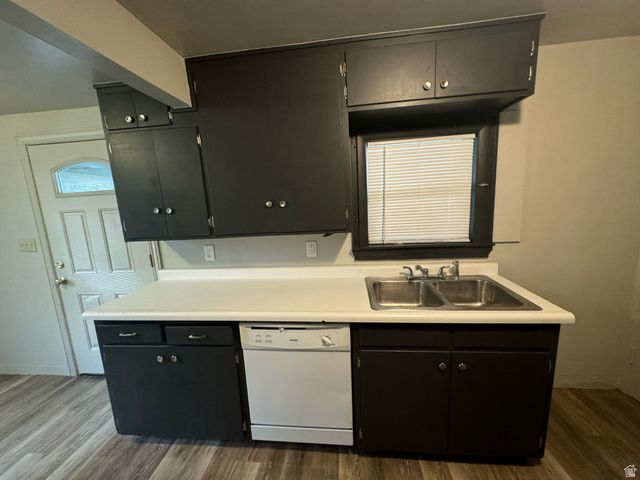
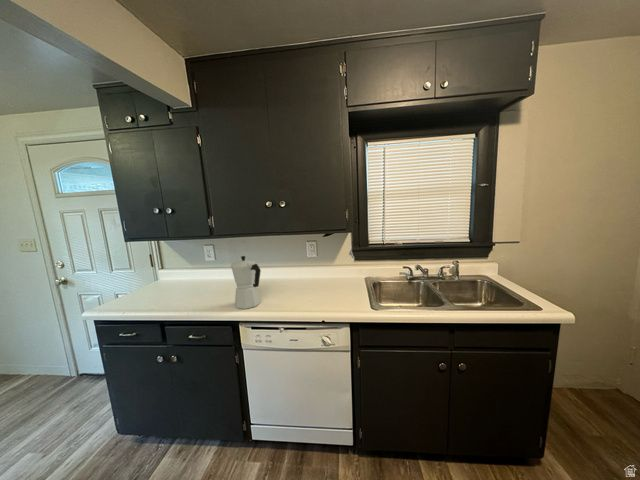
+ moka pot (247, 280)
